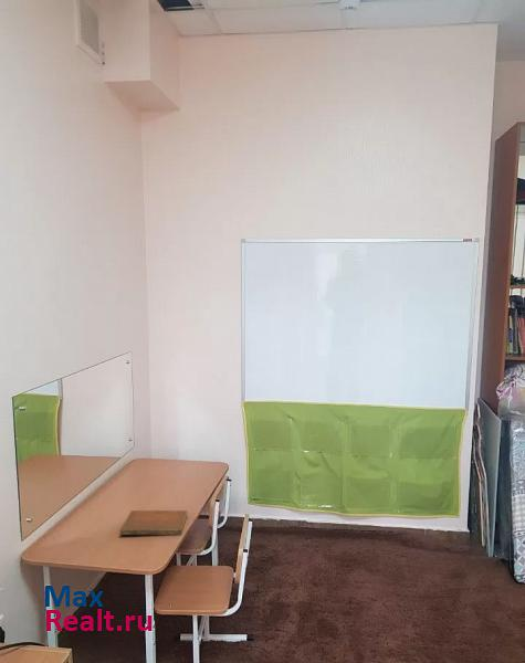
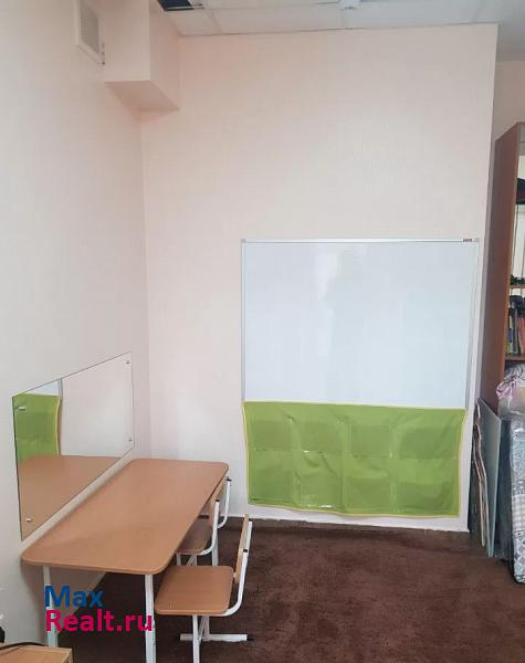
- notebook (155, 522)
